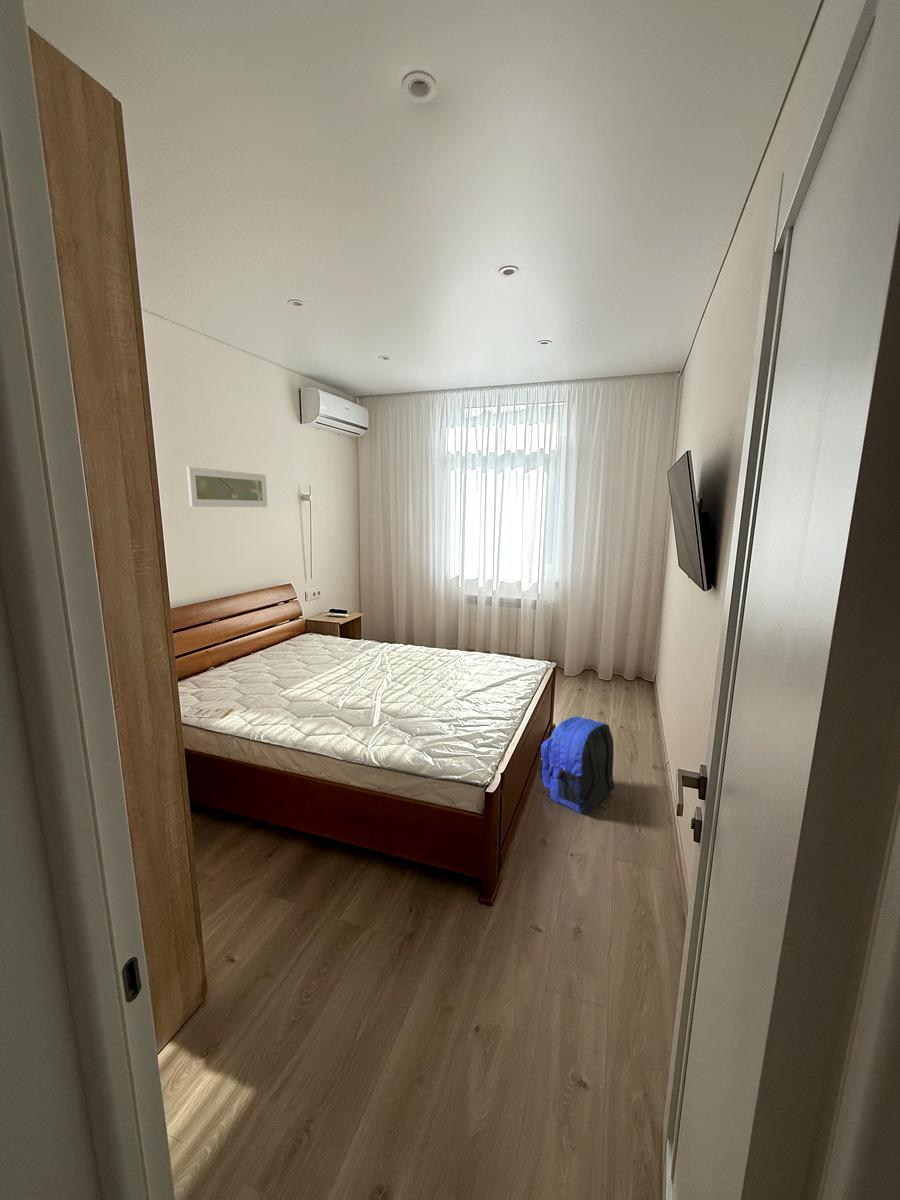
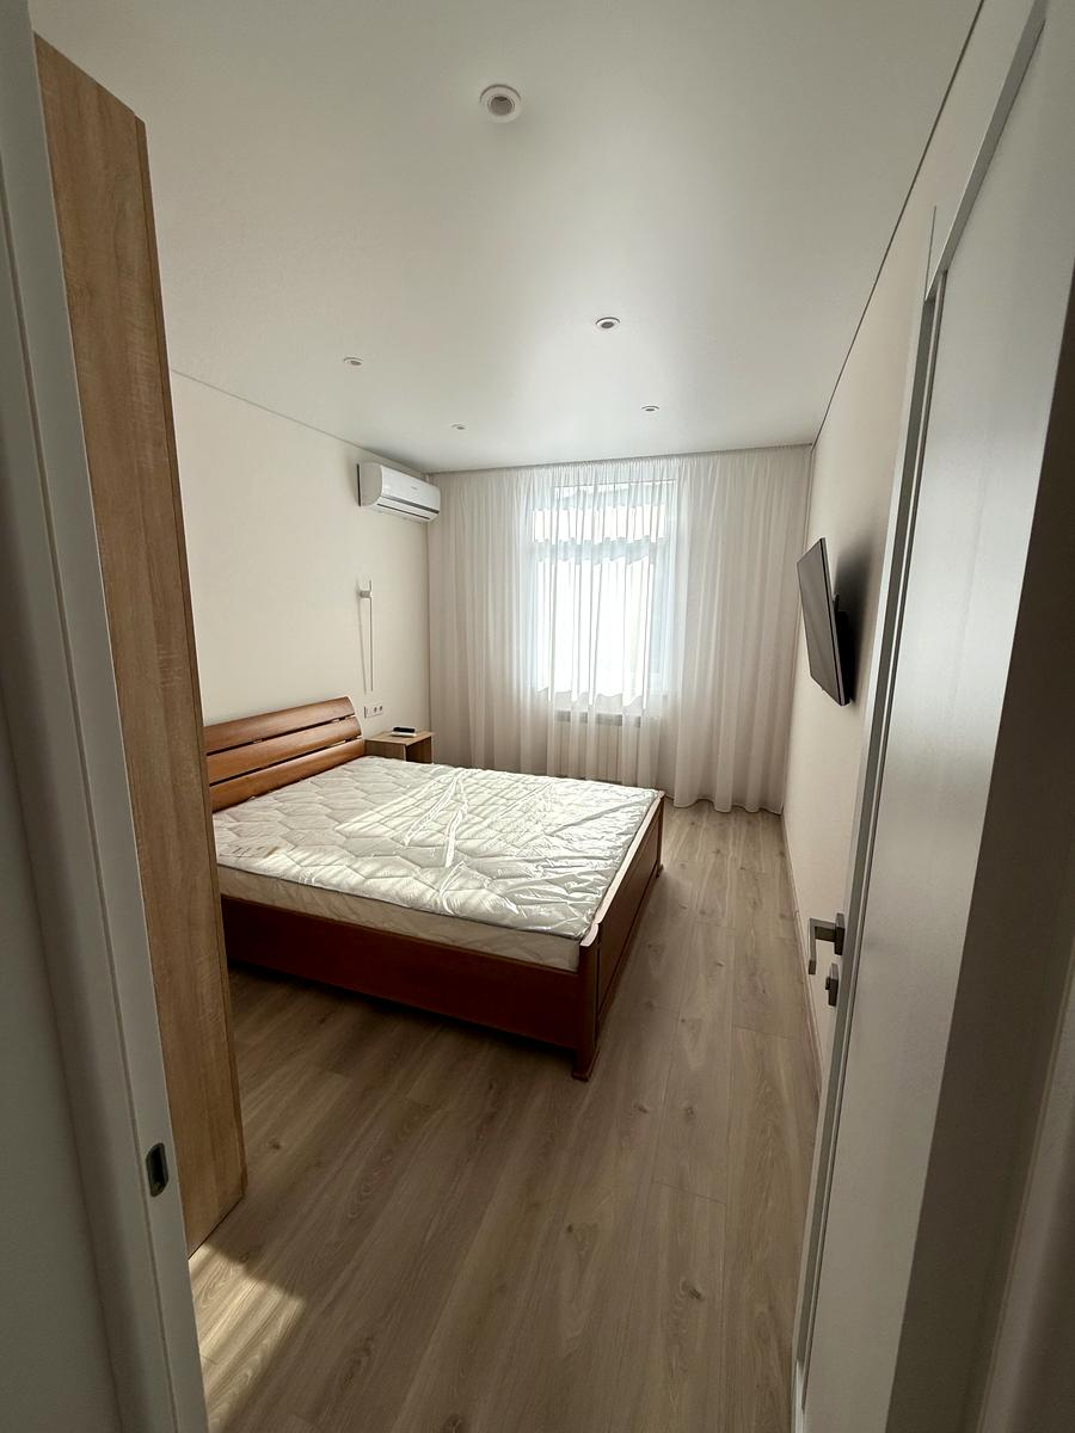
- backpack (574, 757)
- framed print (231, 489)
